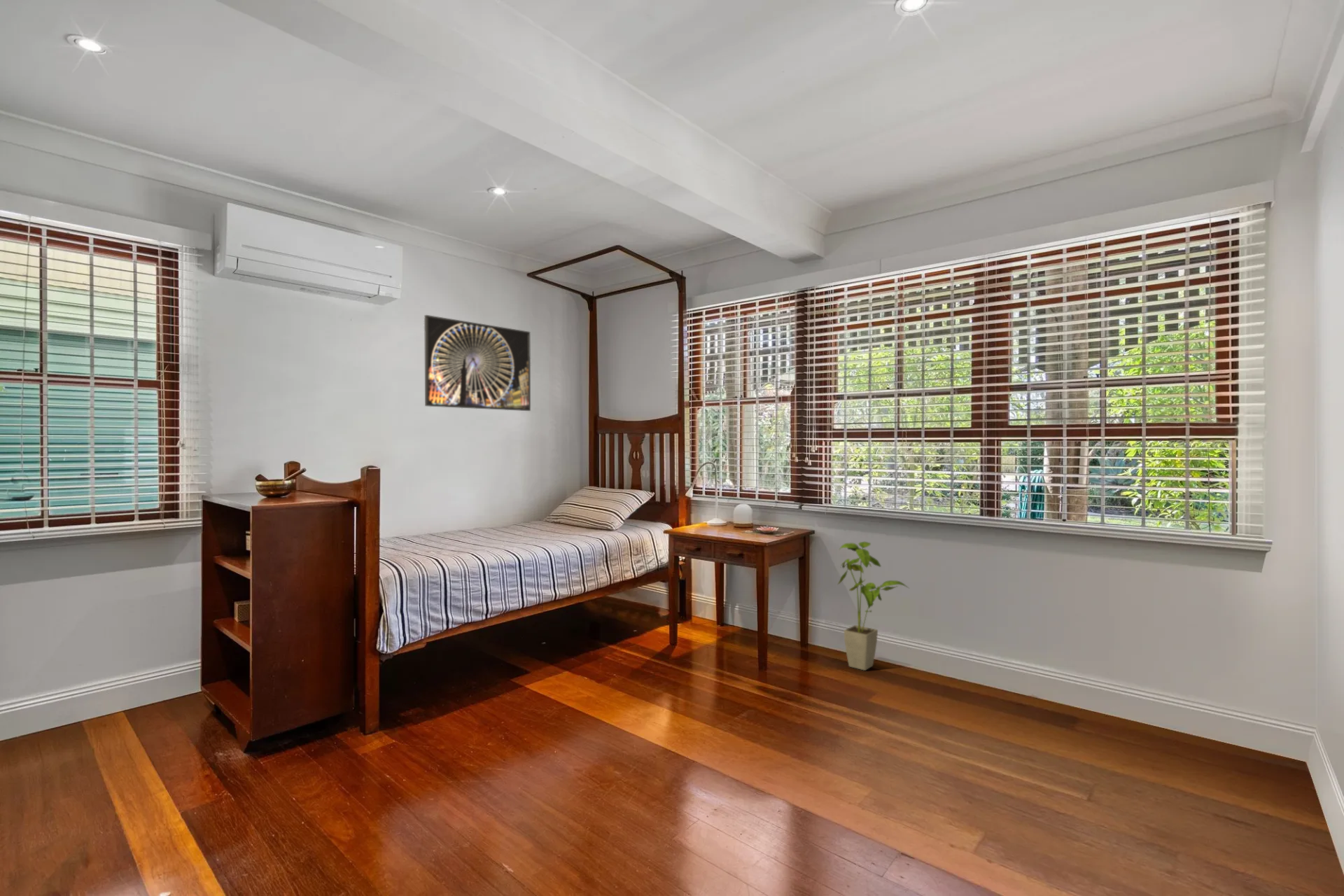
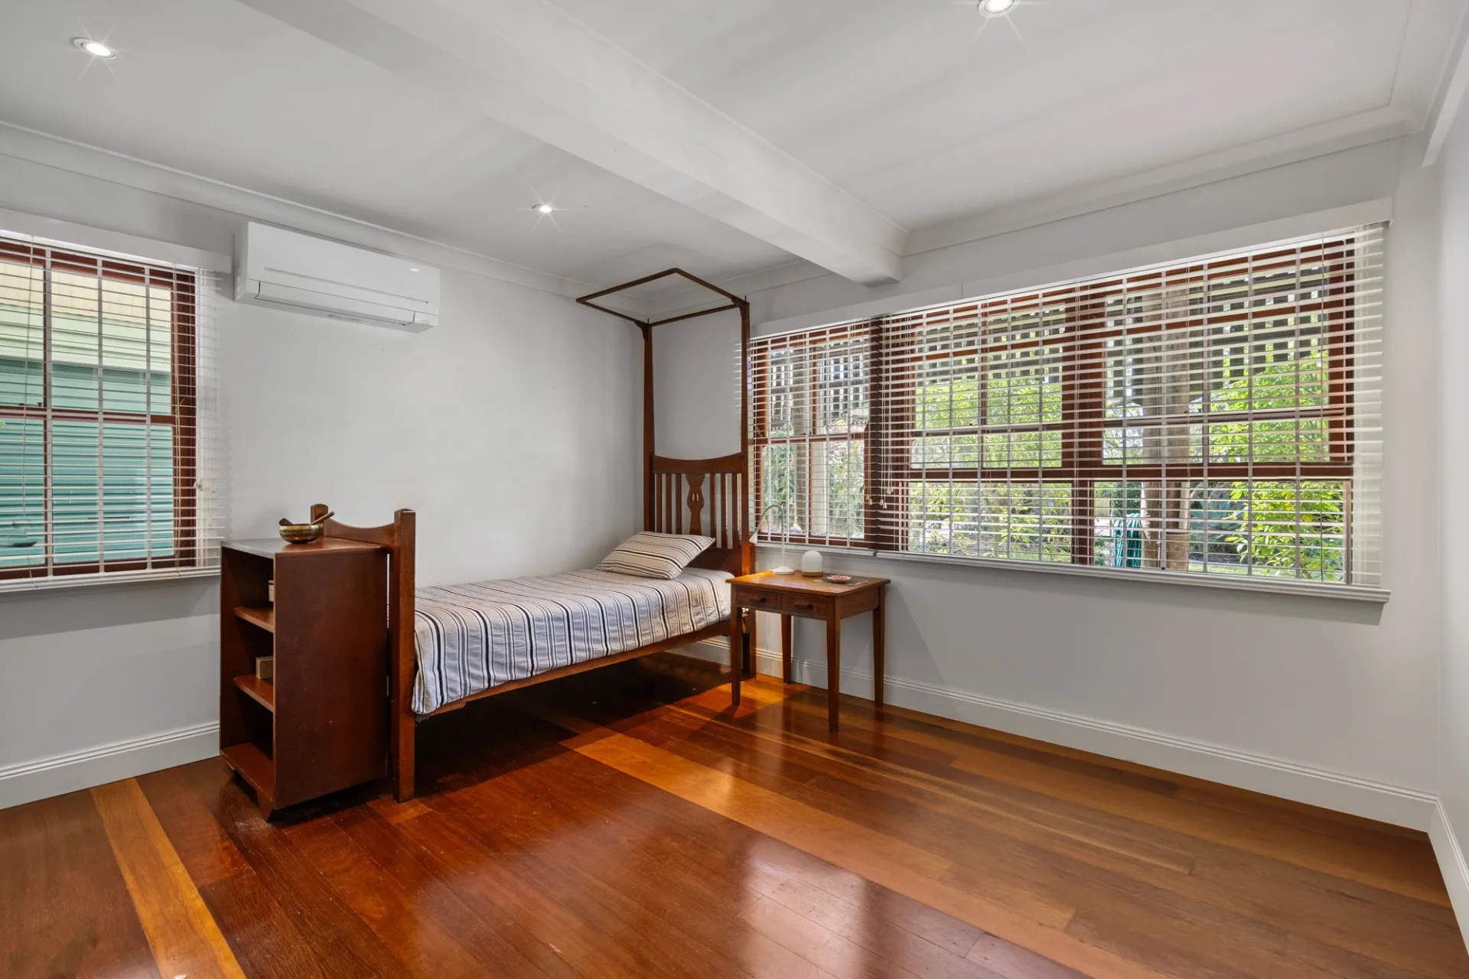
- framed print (481, 366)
- house plant (868, 606)
